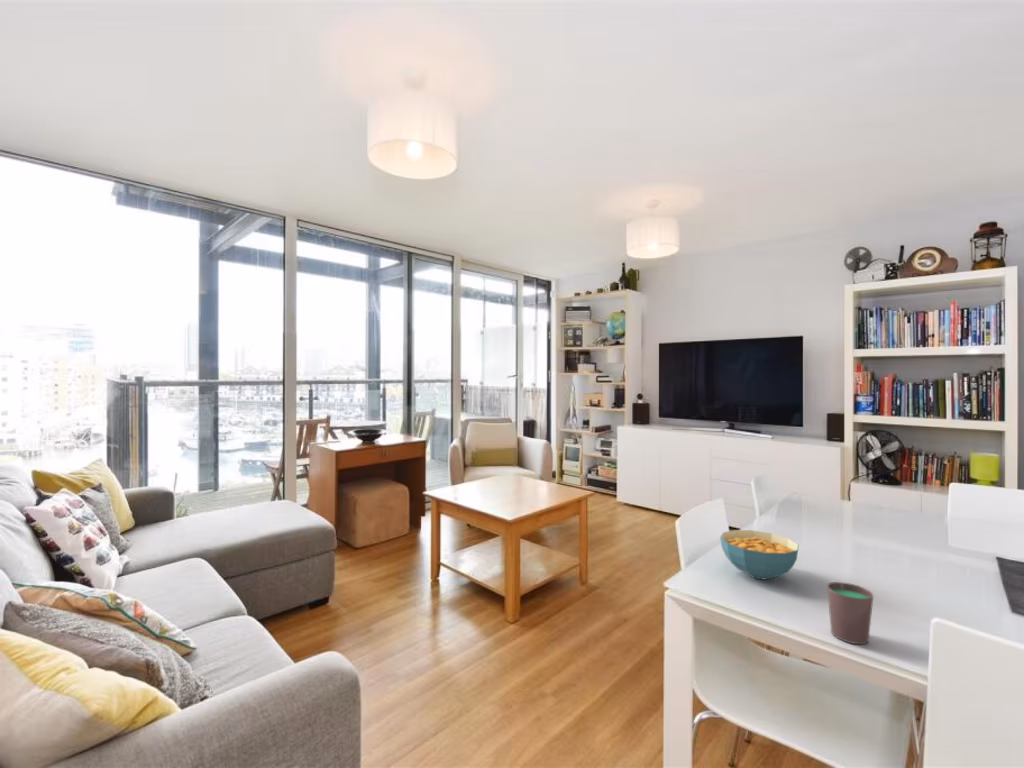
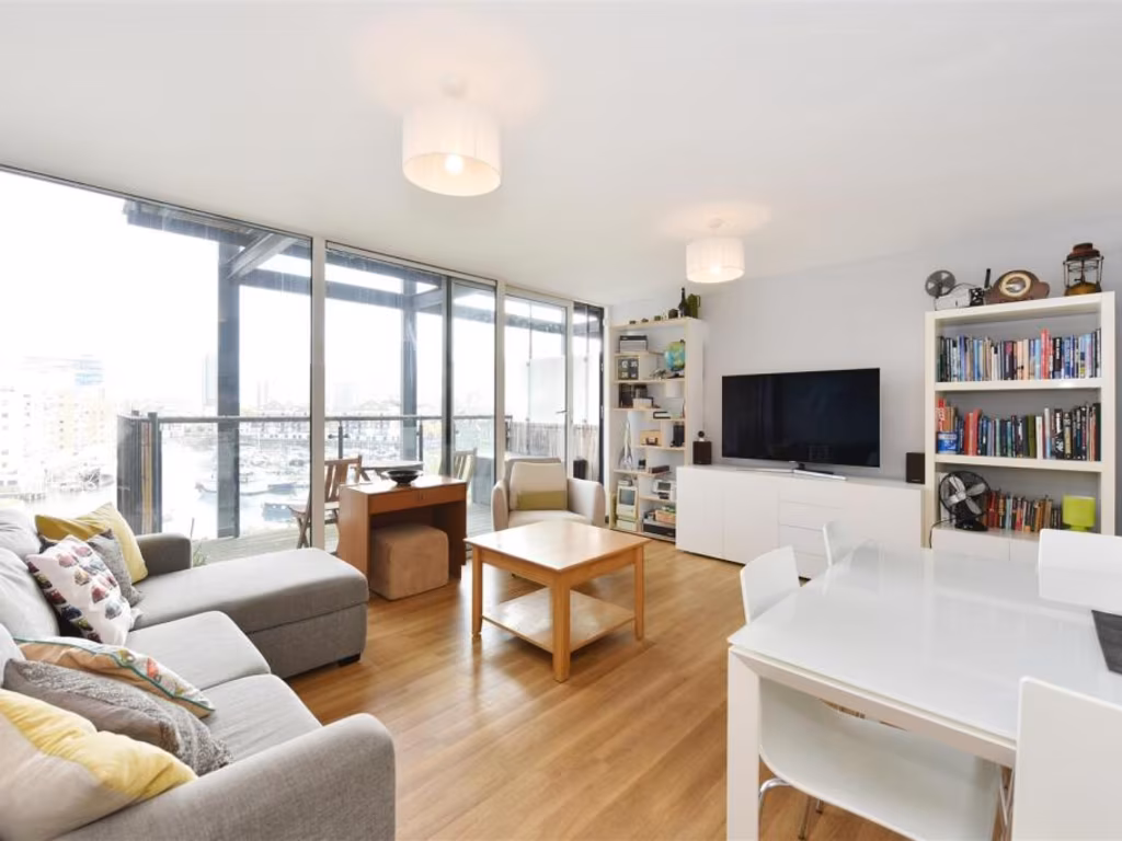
- cup (849, 612)
- cereal bowl (758, 557)
